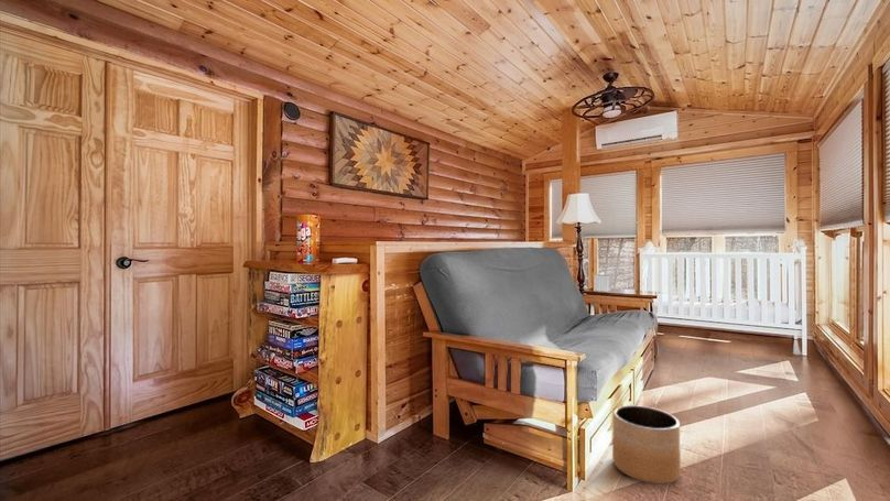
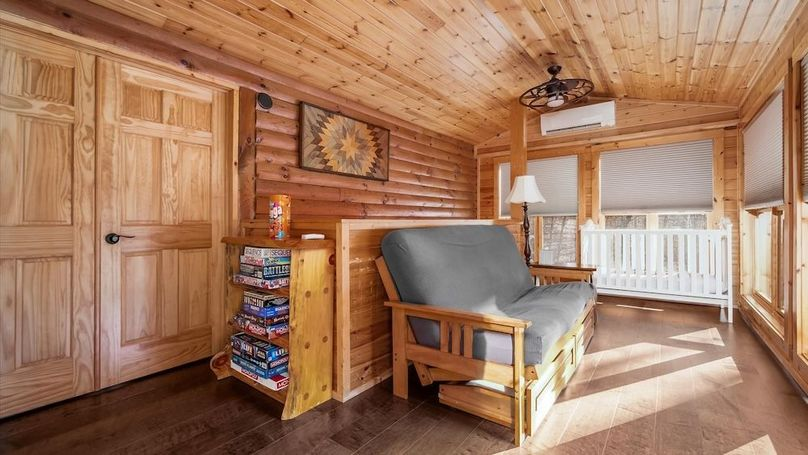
- planter (644, 443)
